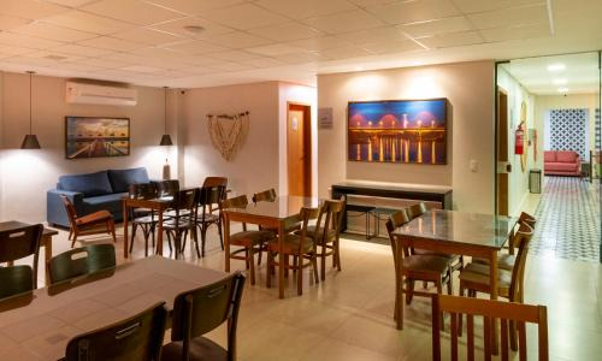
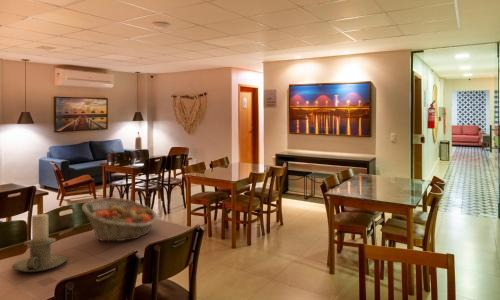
+ fruit basket (121, 217)
+ candle holder (40, 240)
